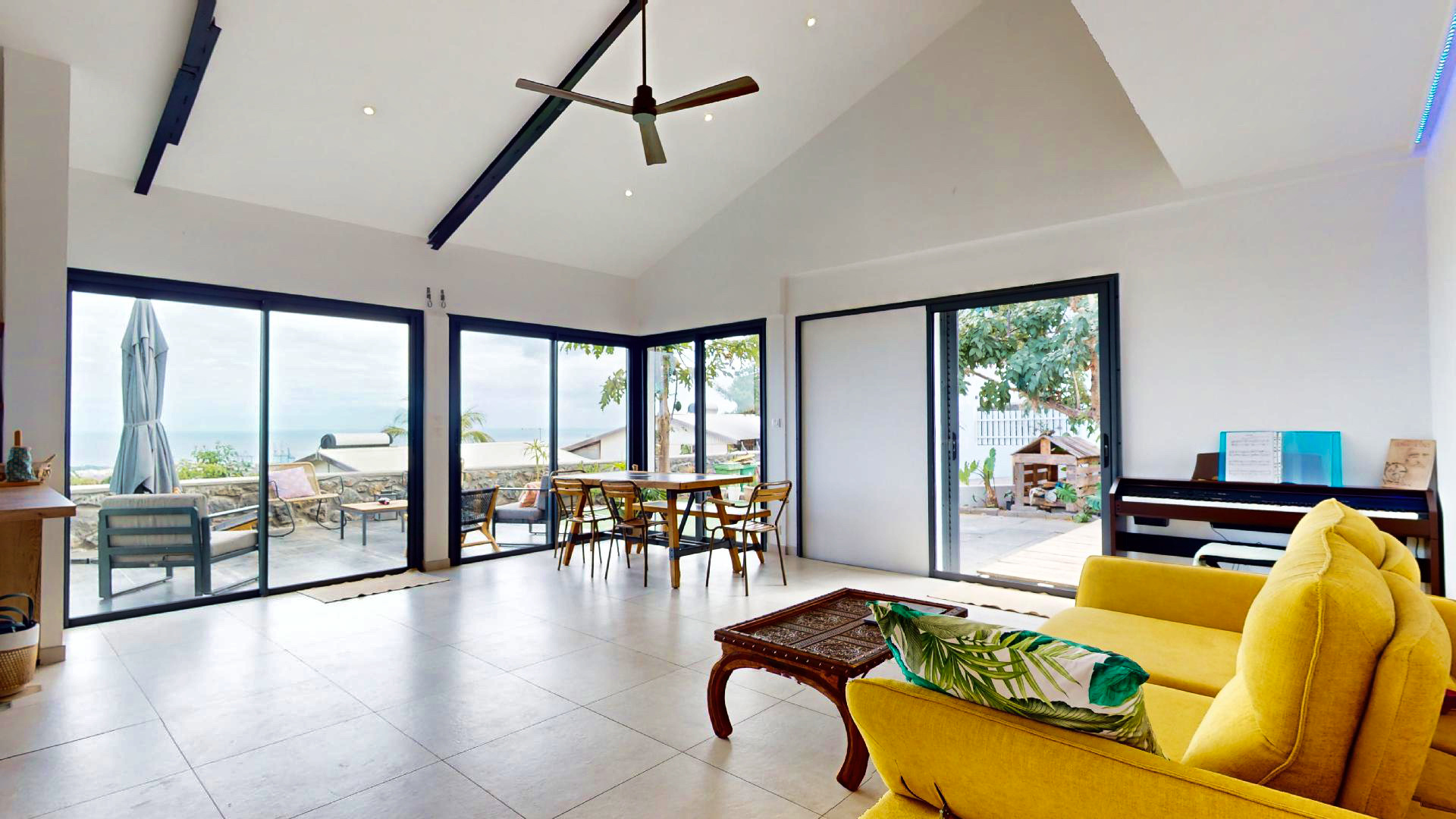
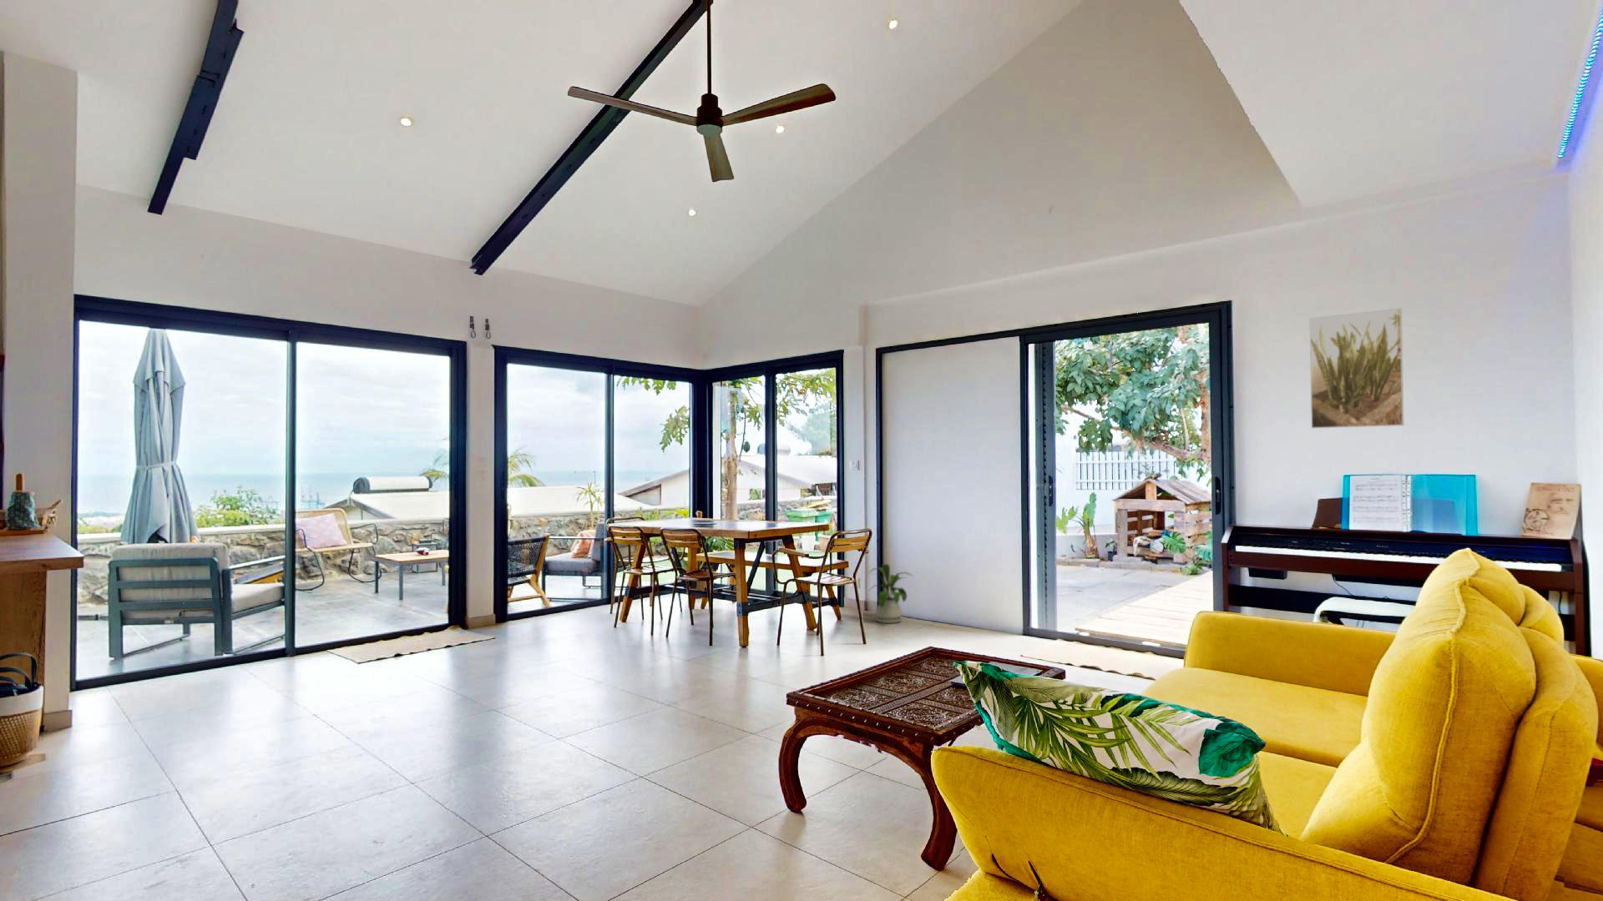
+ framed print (1355, 370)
+ house plant (893, 591)
